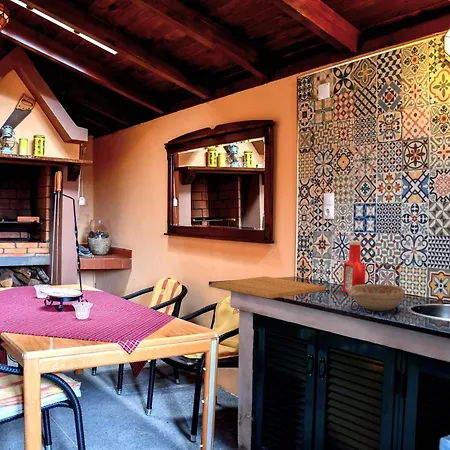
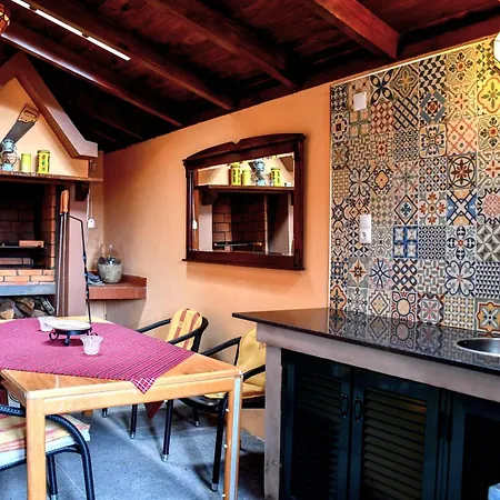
- chopping board (267, 286)
- decorative bowl (376, 298)
- soap bottle (354, 267)
